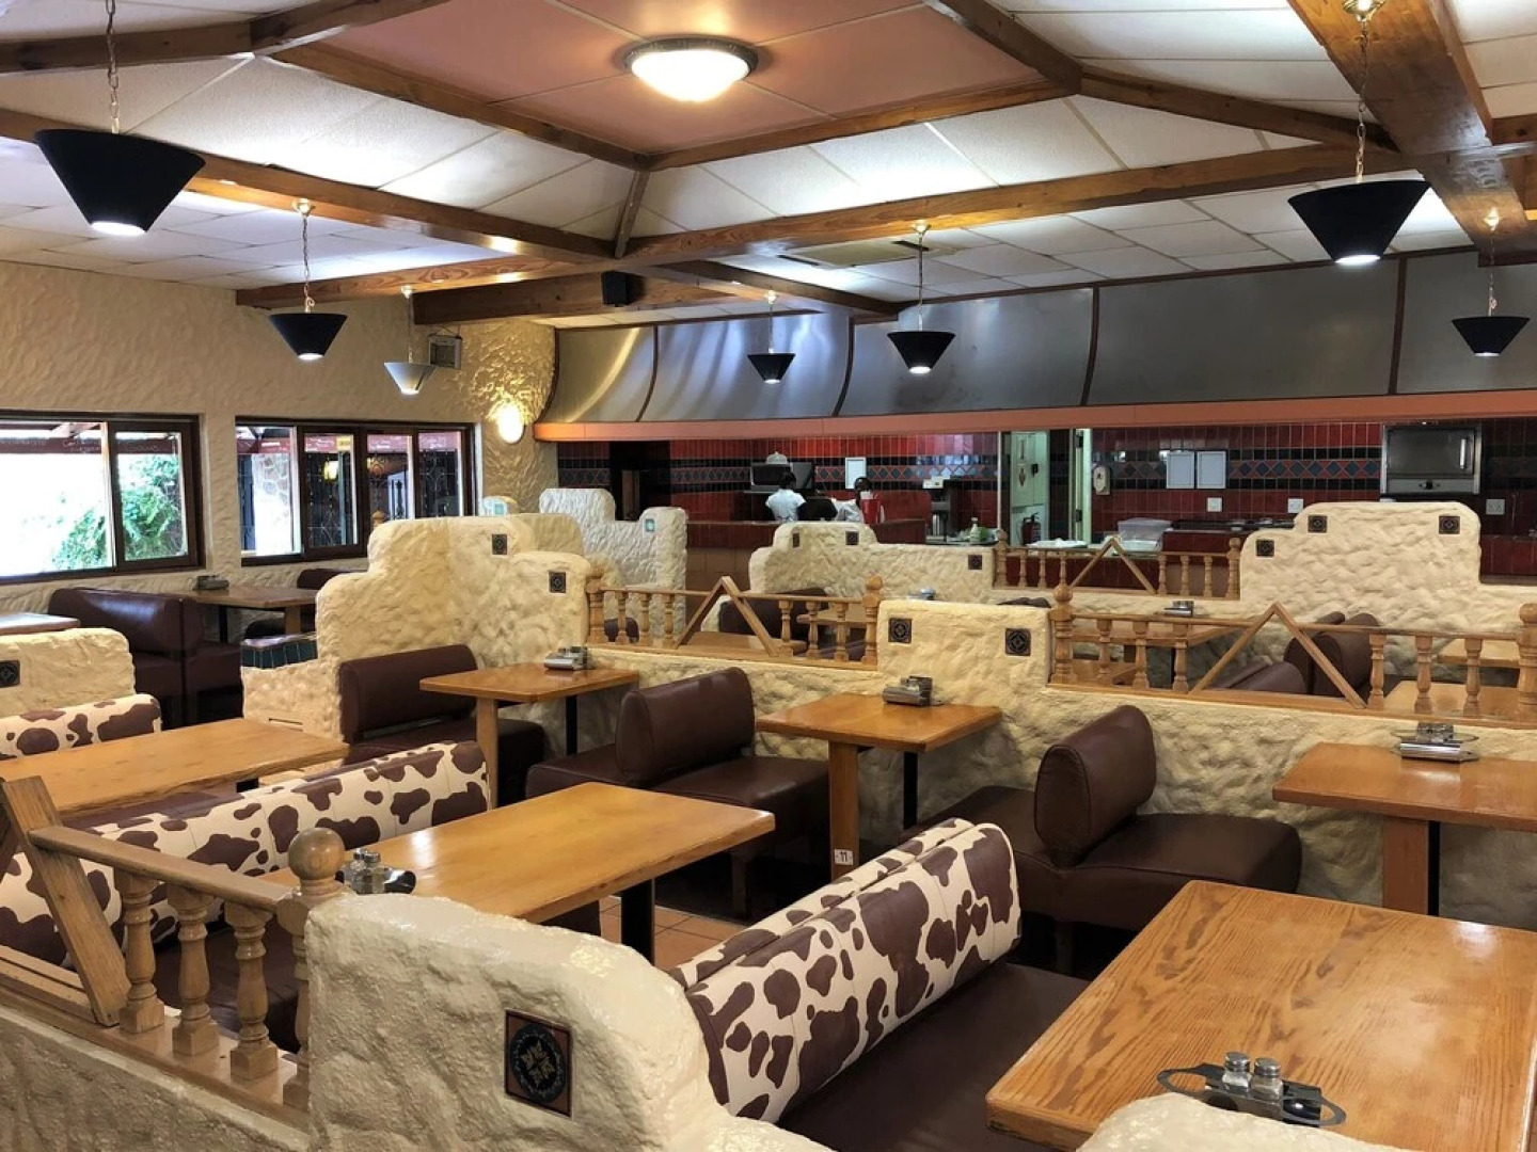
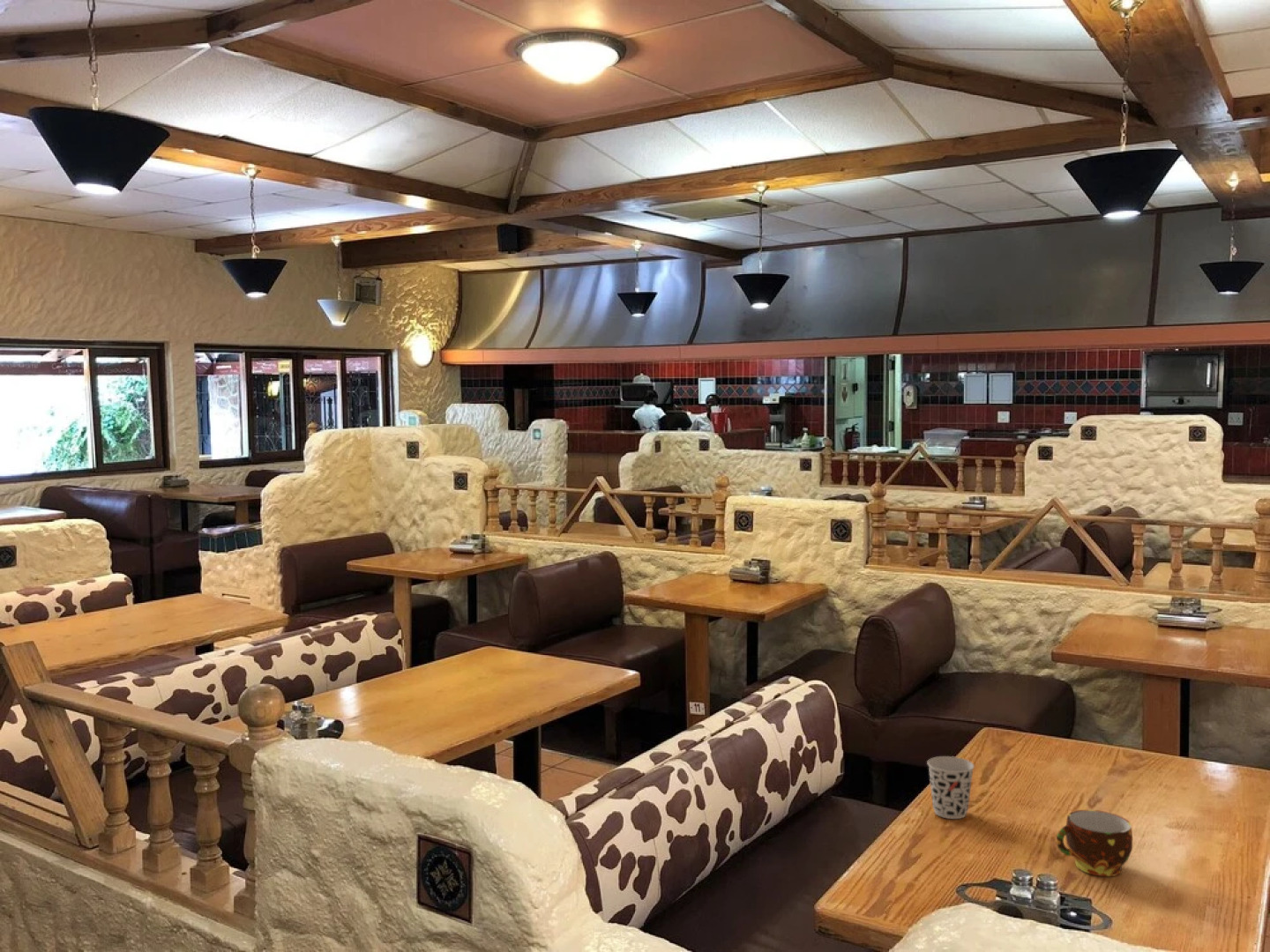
+ cup (1095, 845)
+ cup (950, 788)
